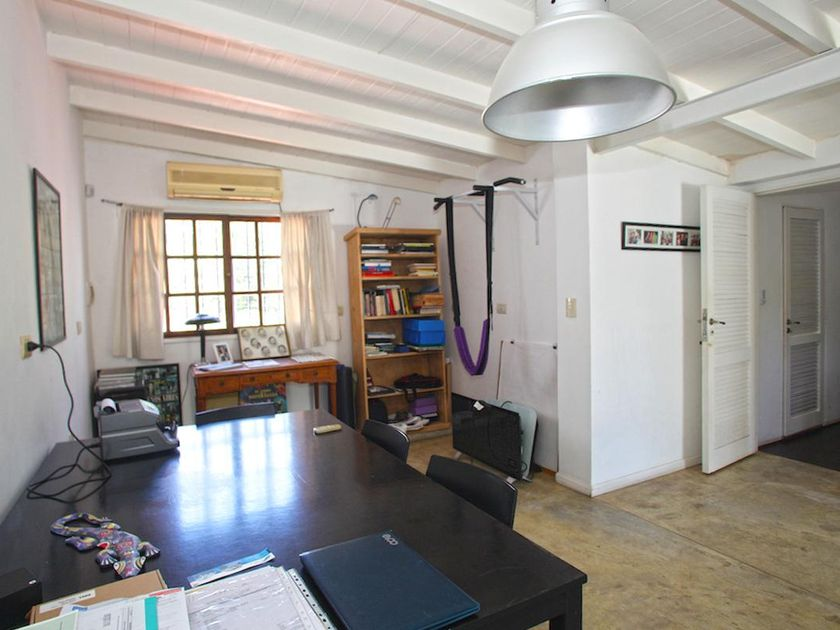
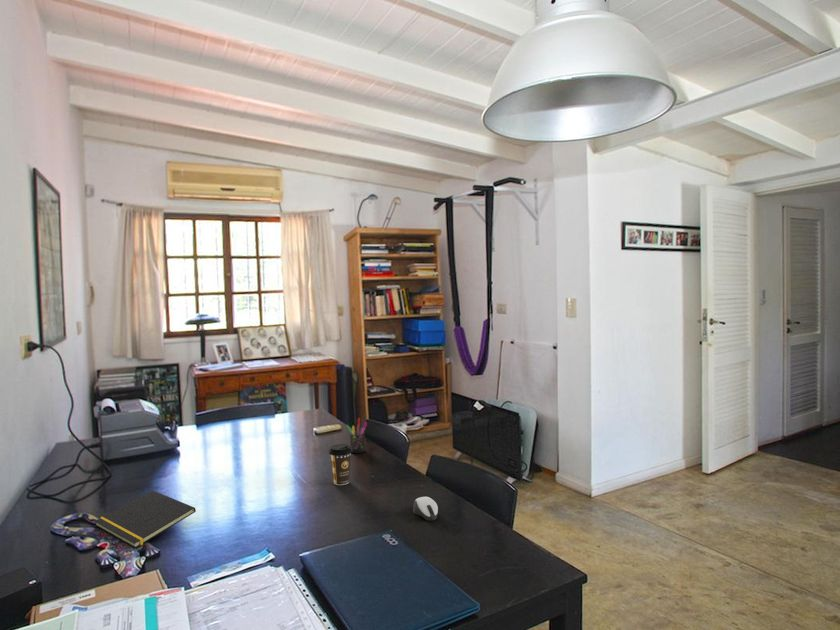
+ coffee cup (340, 464)
+ pen holder (356, 435)
+ notepad (145, 516)
+ computer mouse (425, 506)
